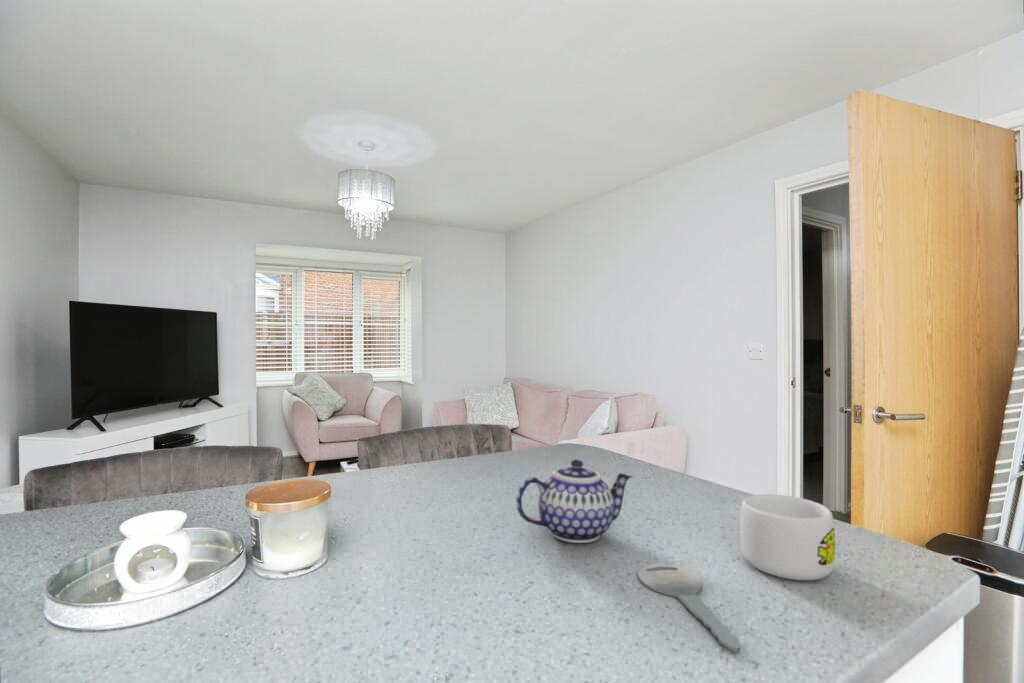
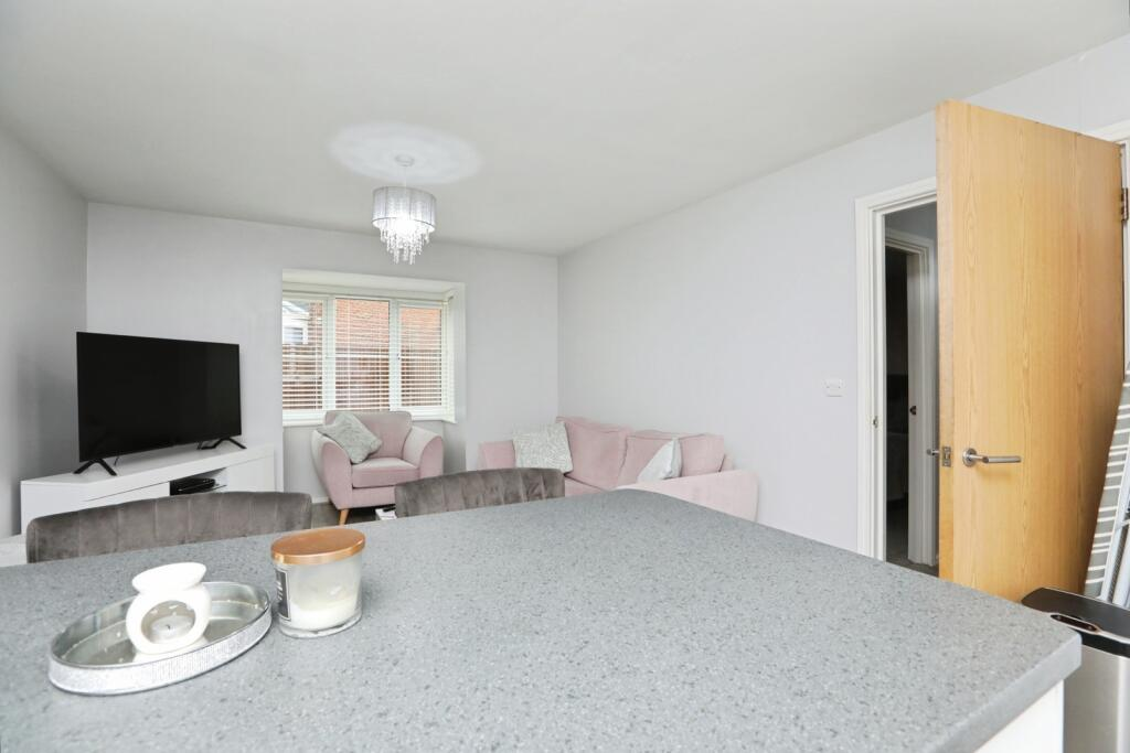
- key (689, 600)
- mug (786, 535)
- teapot (576, 497)
